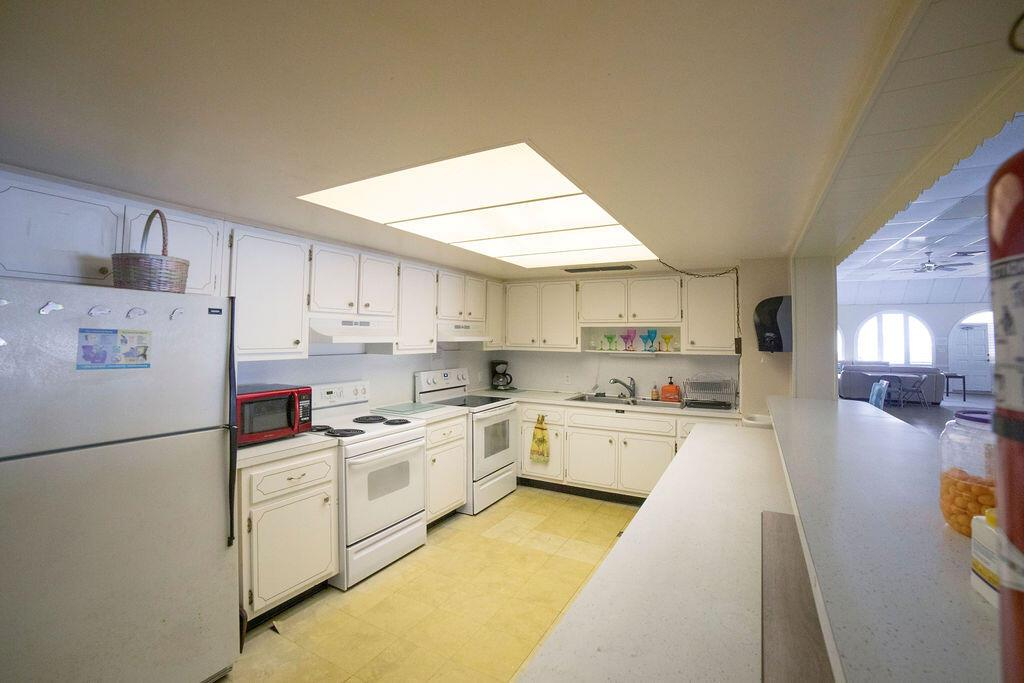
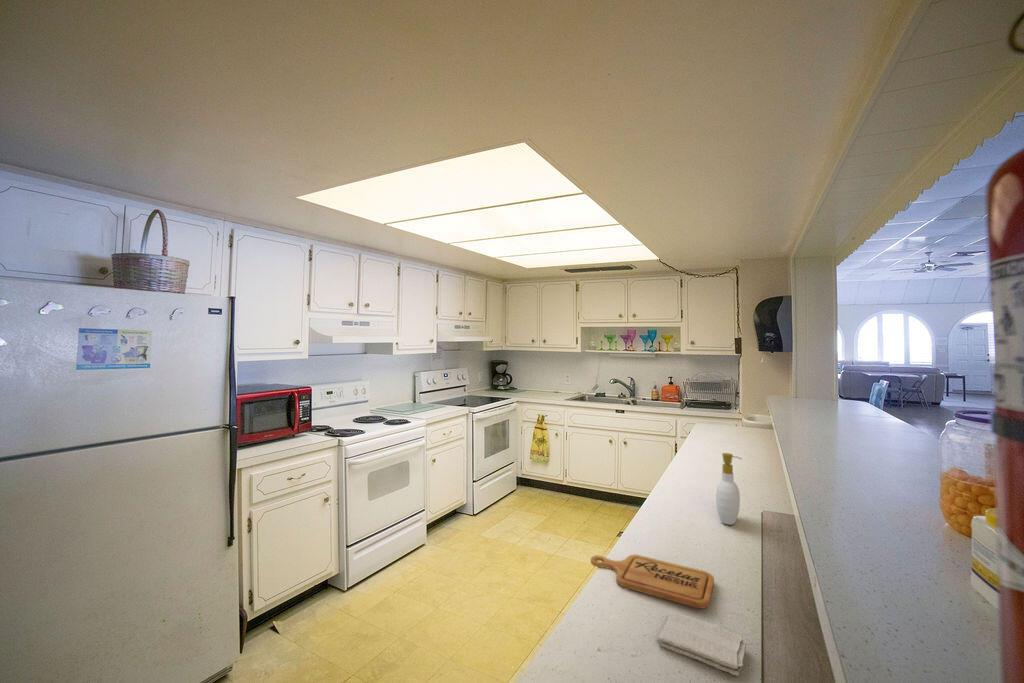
+ soap bottle (729, 487)
+ cutting board (647, 574)
+ washcloth (701, 640)
